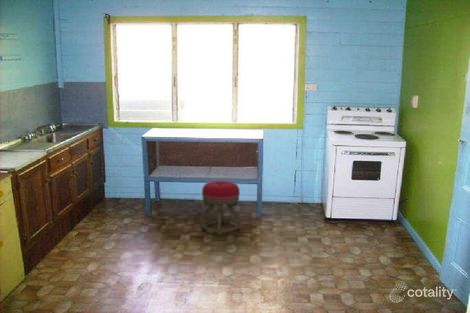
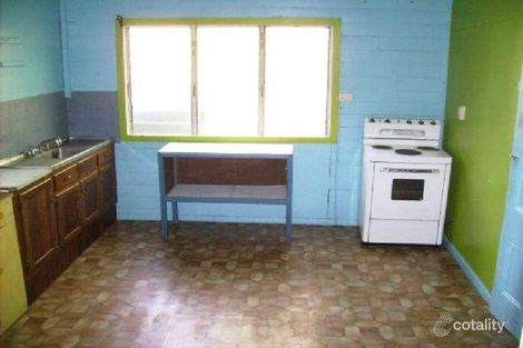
- stool (220, 206)
